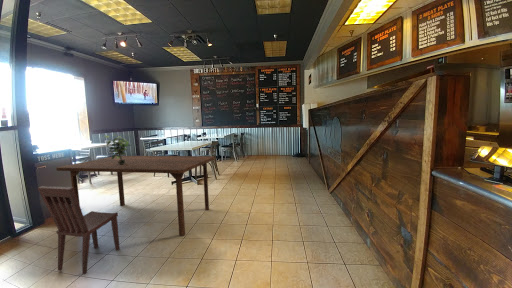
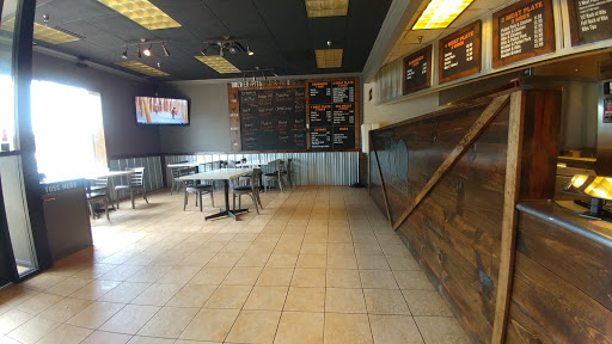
- potted plant (118, 149)
- dining chair (84, 221)
- dining table (145, 172)
